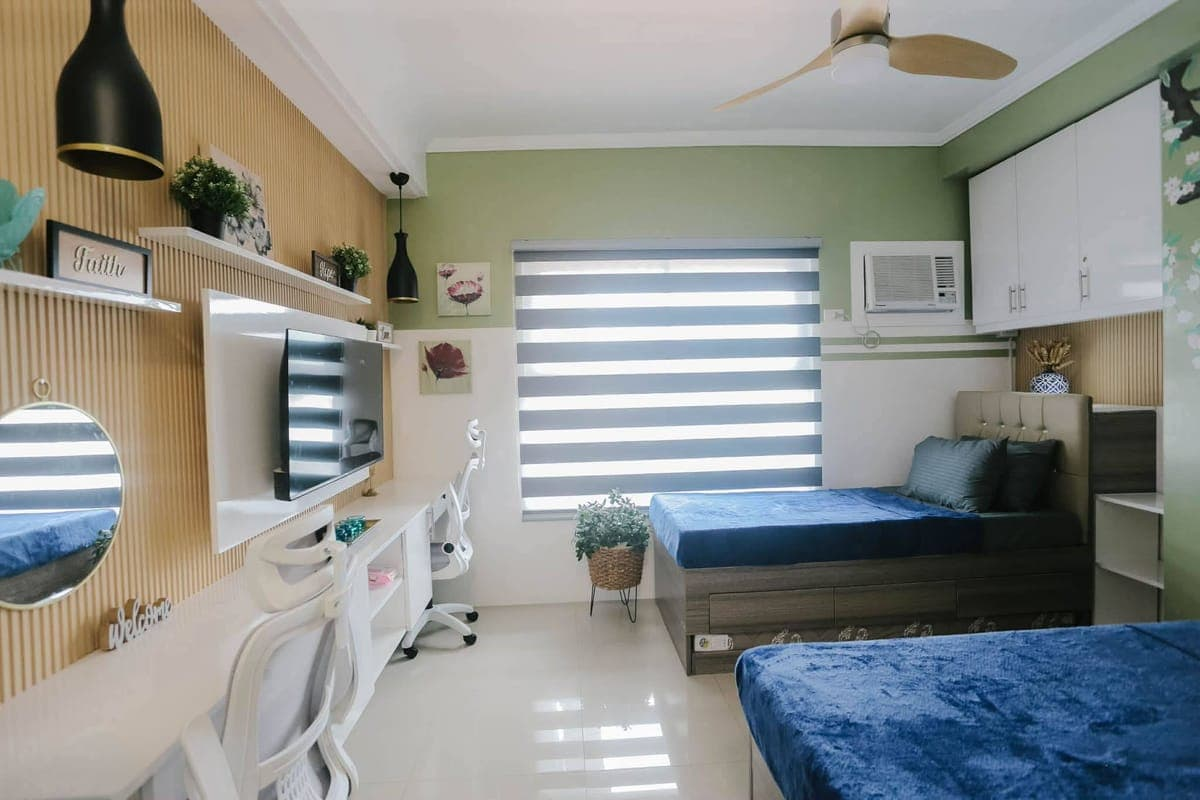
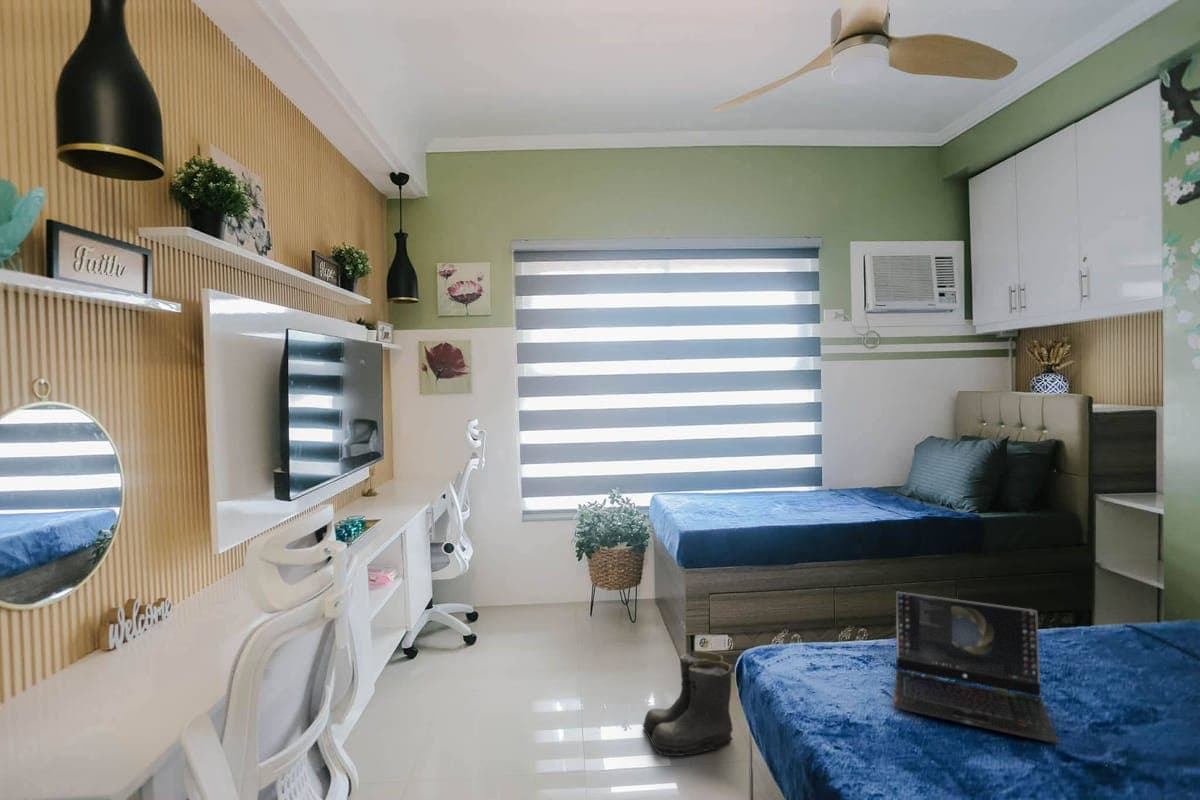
+ laptop computer (967, 660)
+ boots (686, 699)
